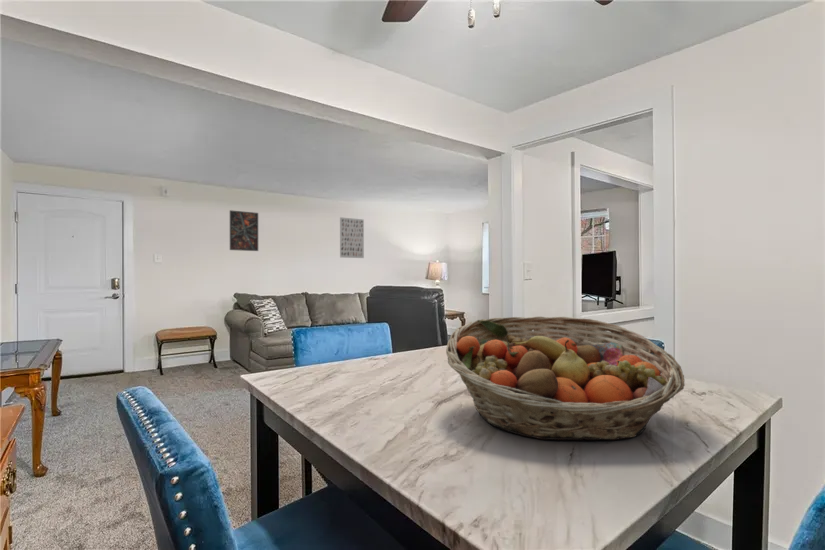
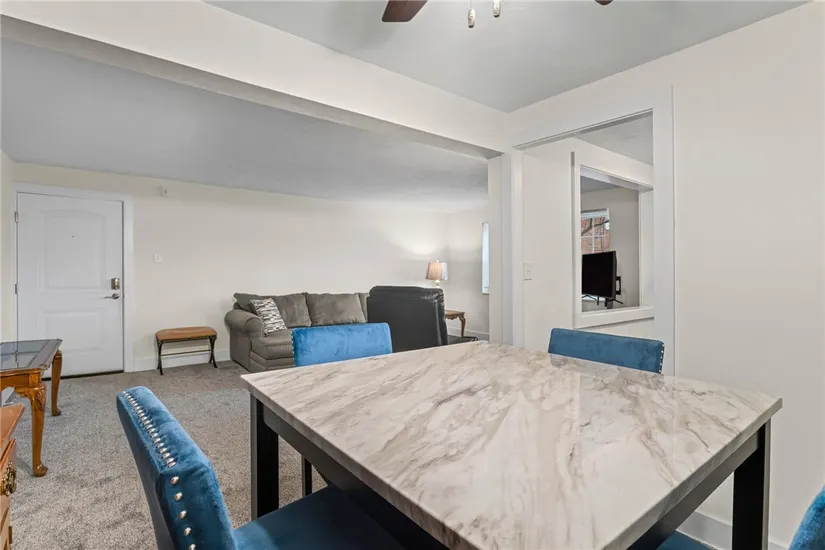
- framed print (244, 231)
- wall art (352, 238)
- fruit basket (555, 369)
